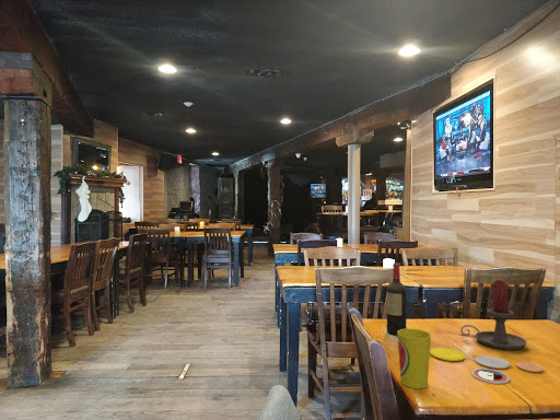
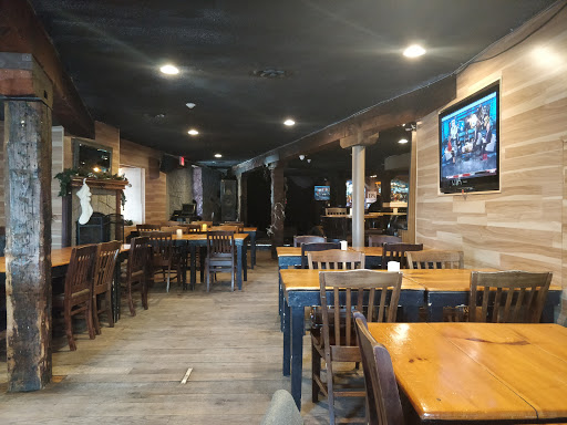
- plate (481, 364)
- candle holder (492, 311)
- cup (413, 358)
- wine bottle (396, 298)
